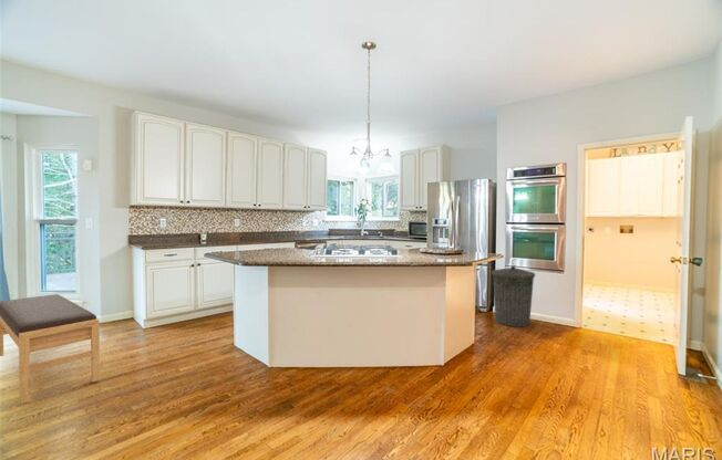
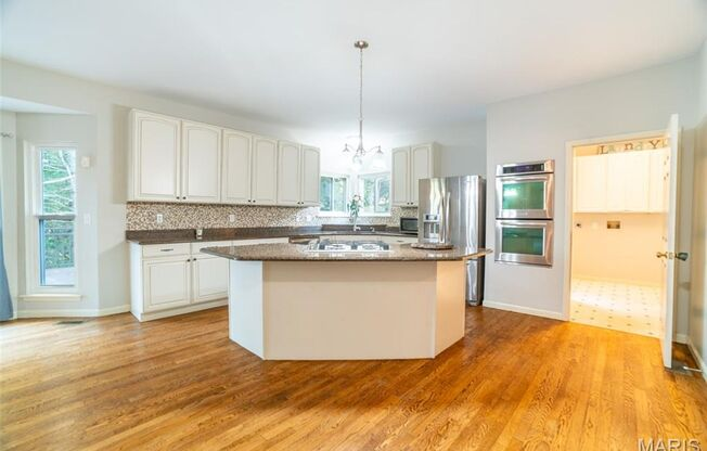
- trash can (512, 293)
- bench (43, 337)
